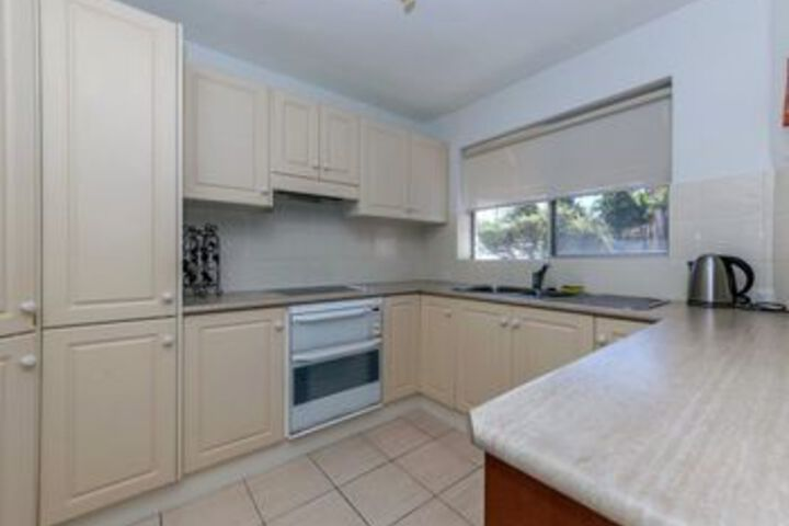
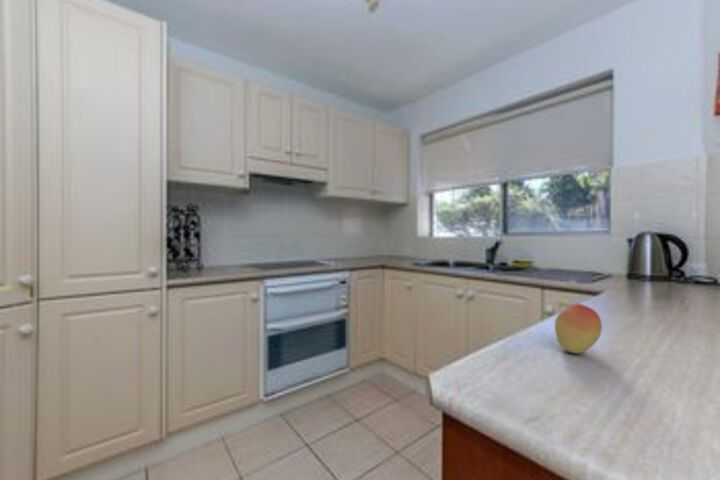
+ fruit (577, 327)
